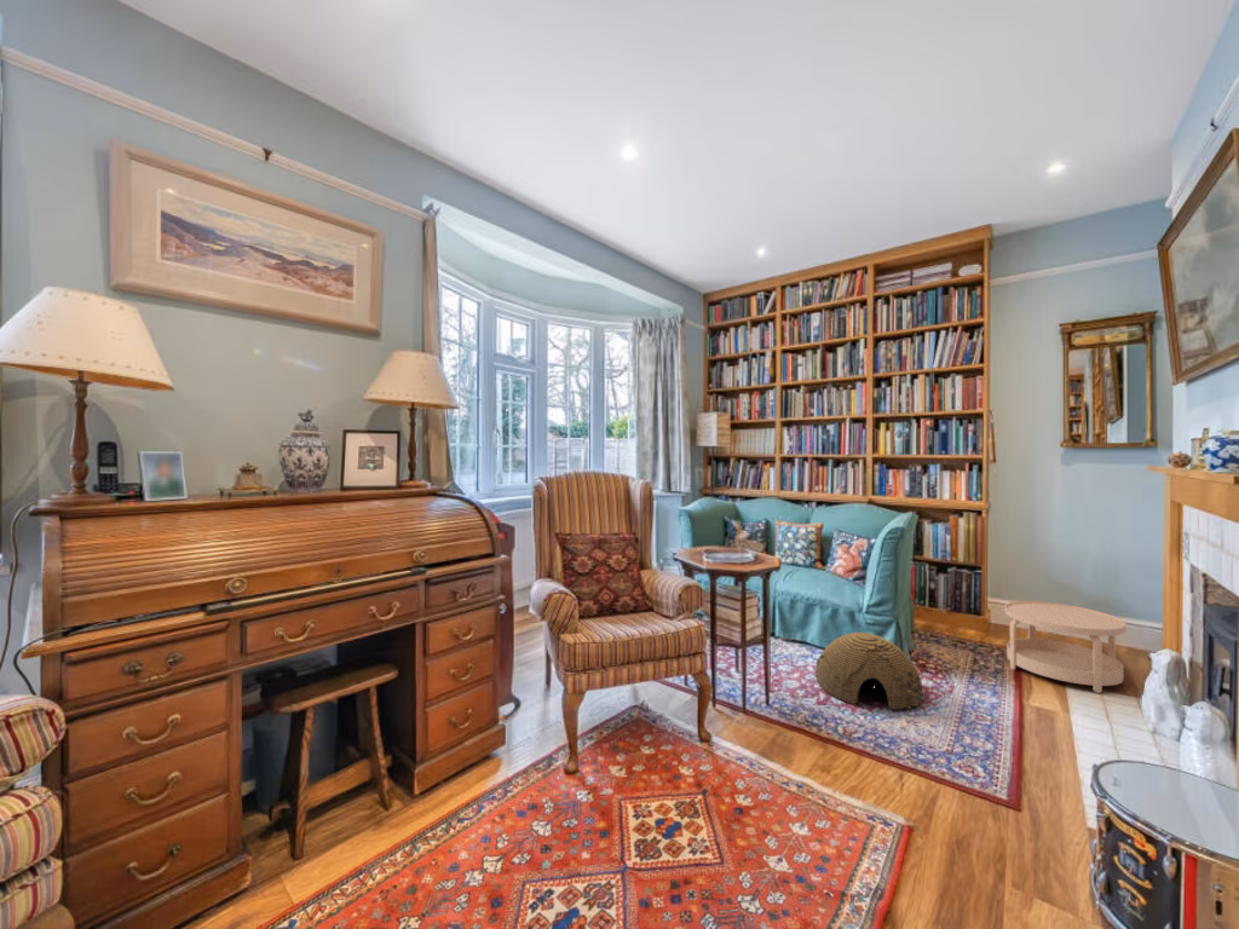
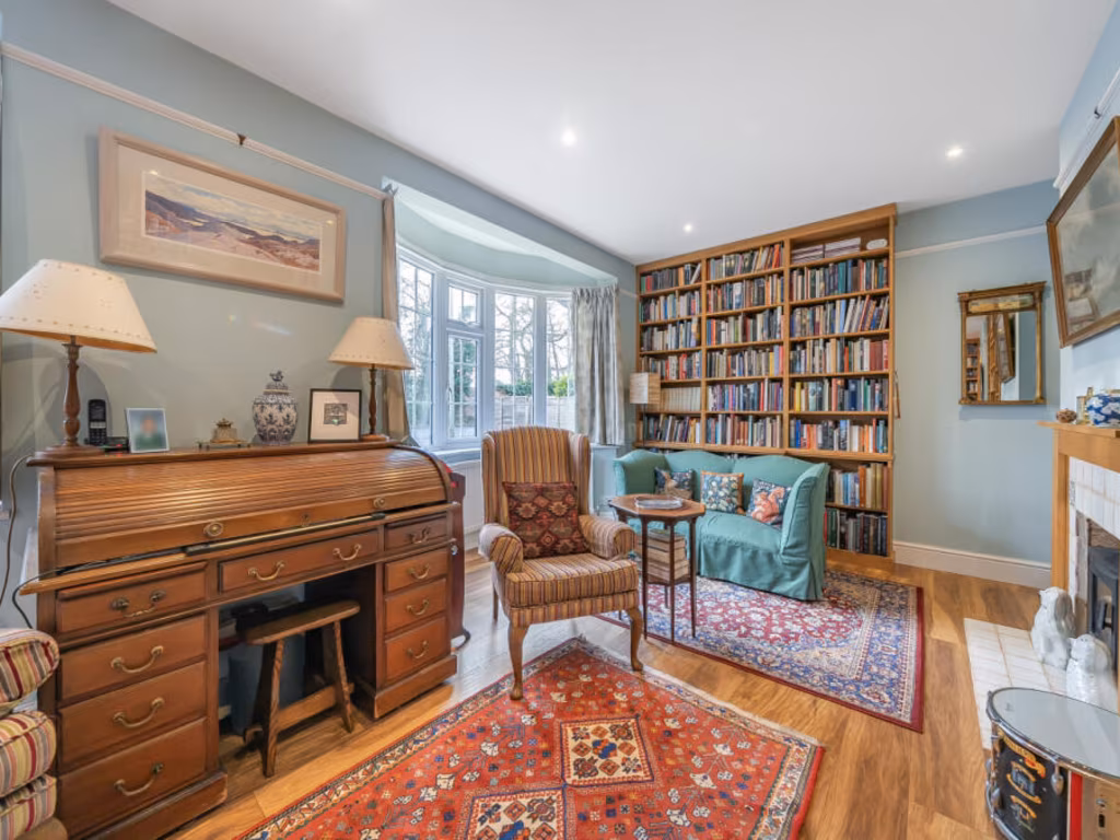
- woven basket (865, 660)
- side table (1061, 642)
